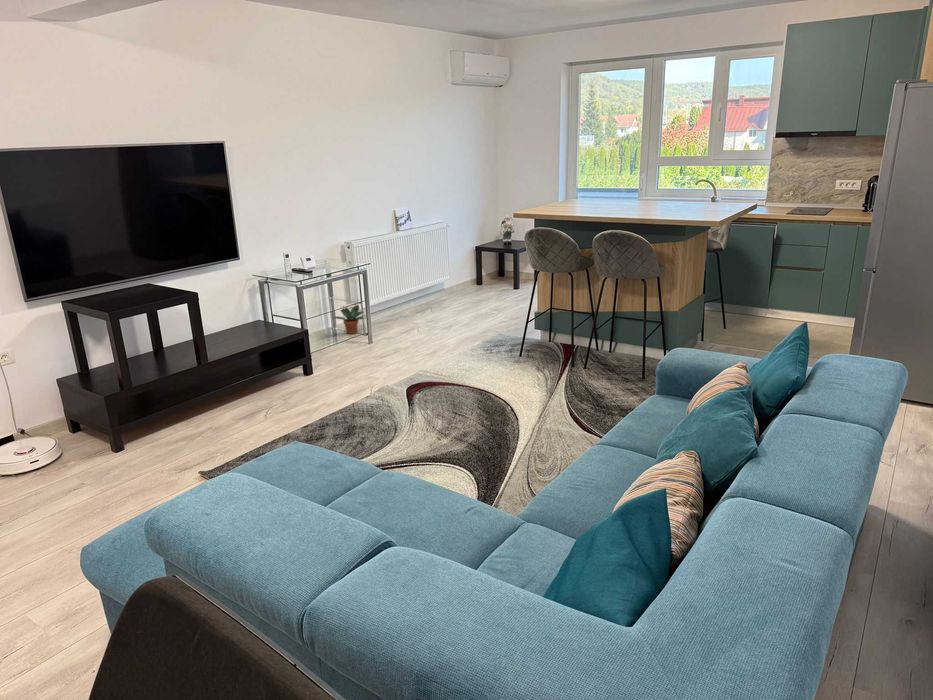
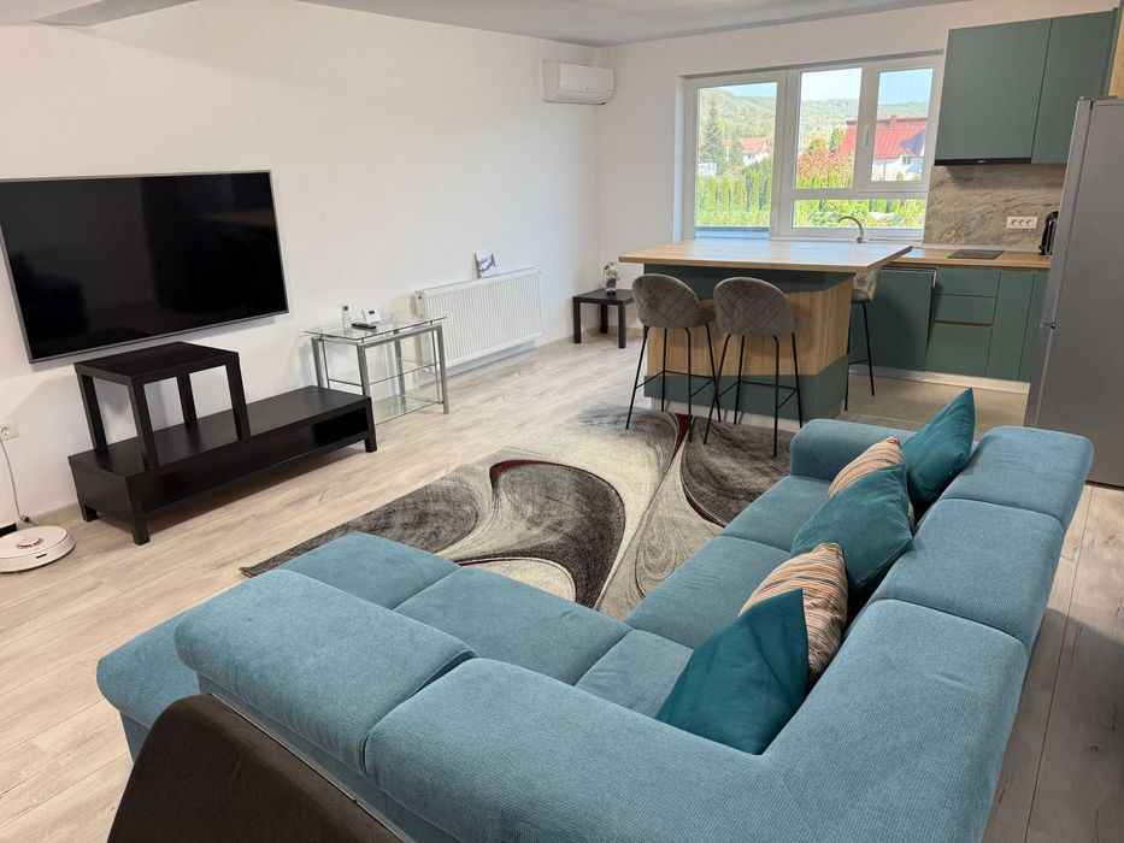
- potted plant (351, 318)
